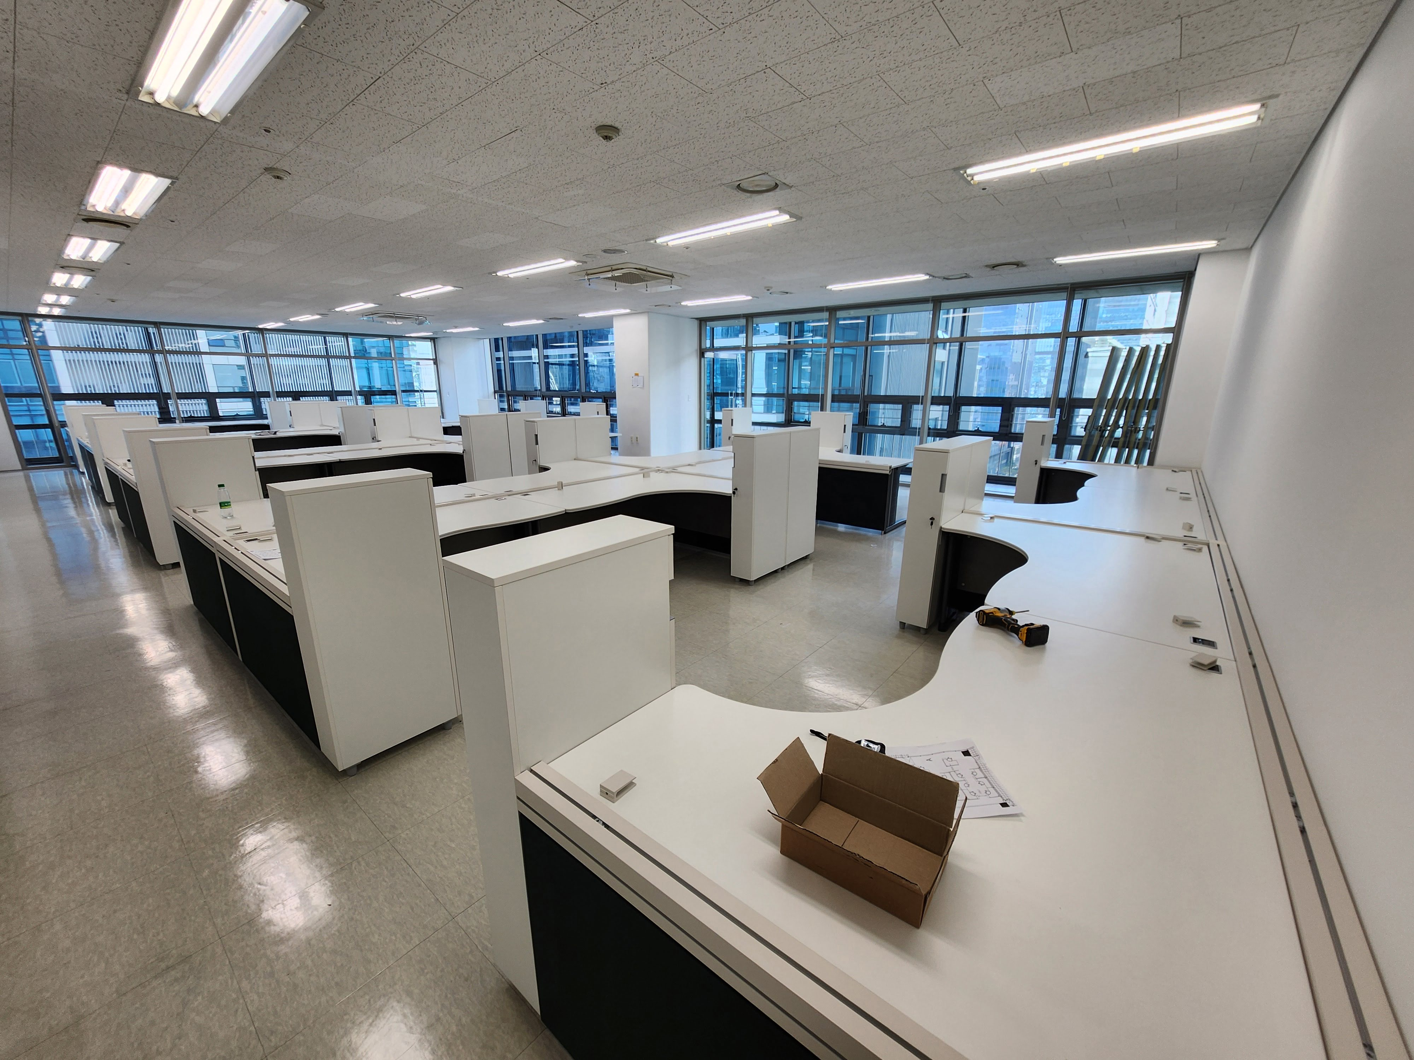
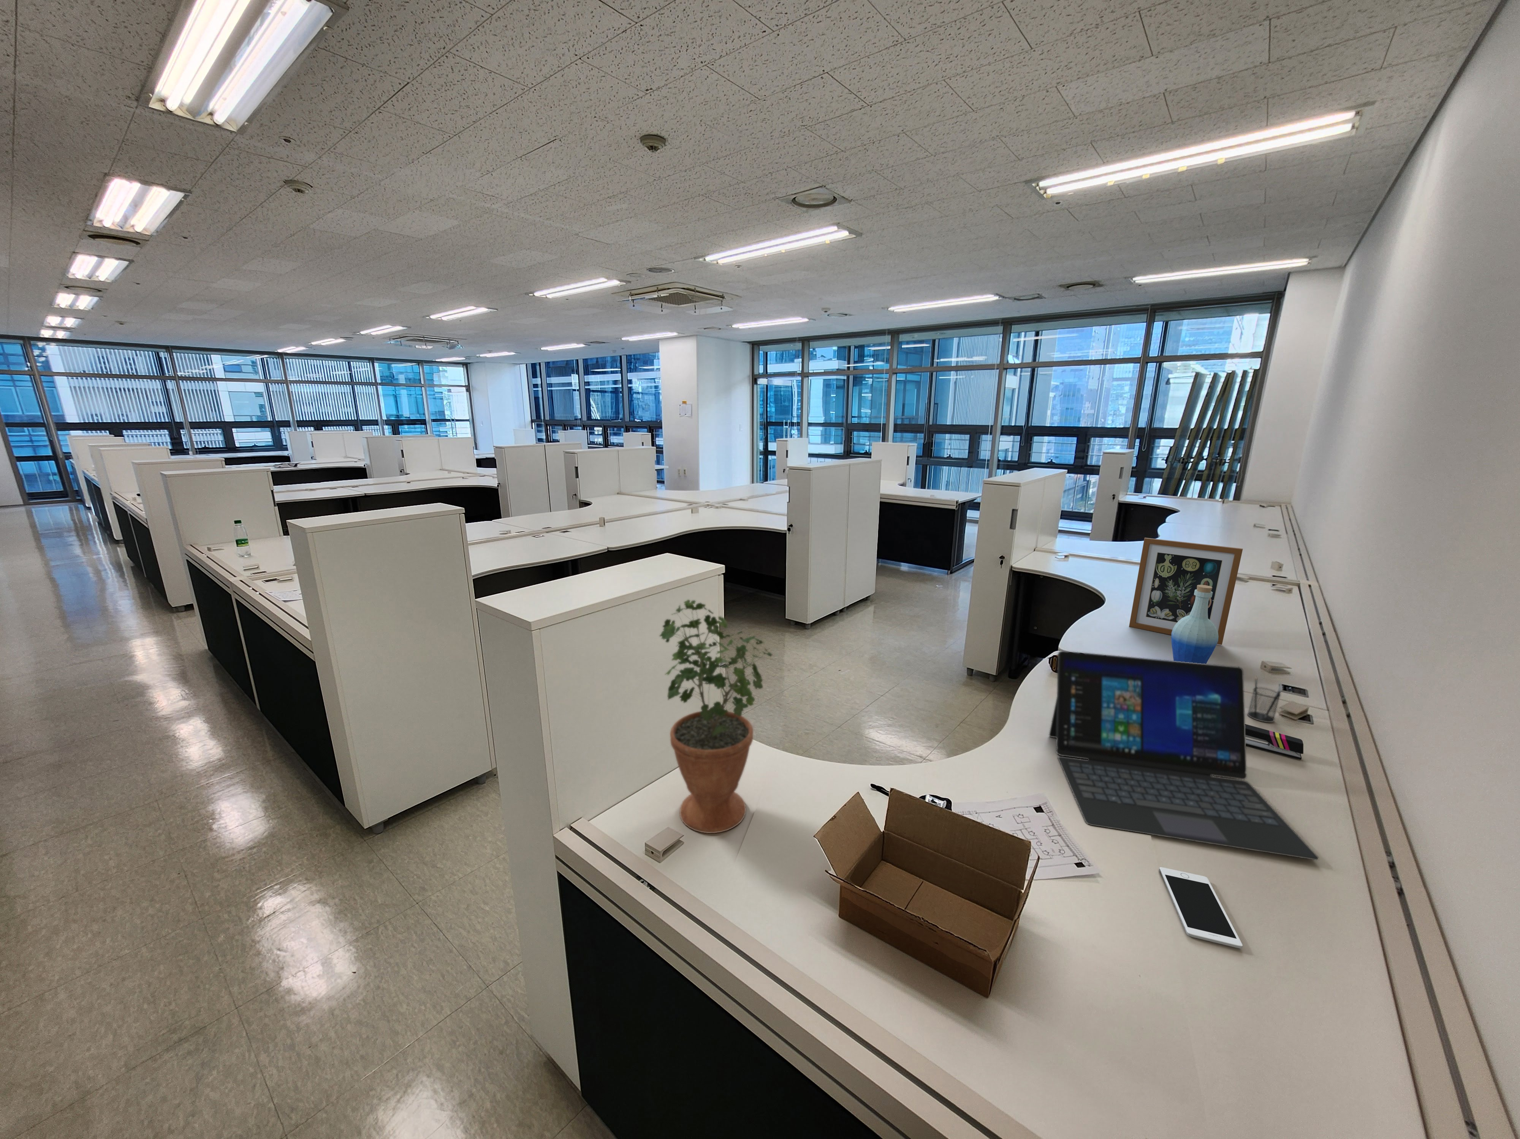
+ stapler (1257, 737)
+ bottle (1196, 628)
+ potted plant (713, 712)
+ pencil holder (1265, 699)
+ wall art (1182, 590)
+ laptop (1169, 739)
+ cell phone (1197, 904)
